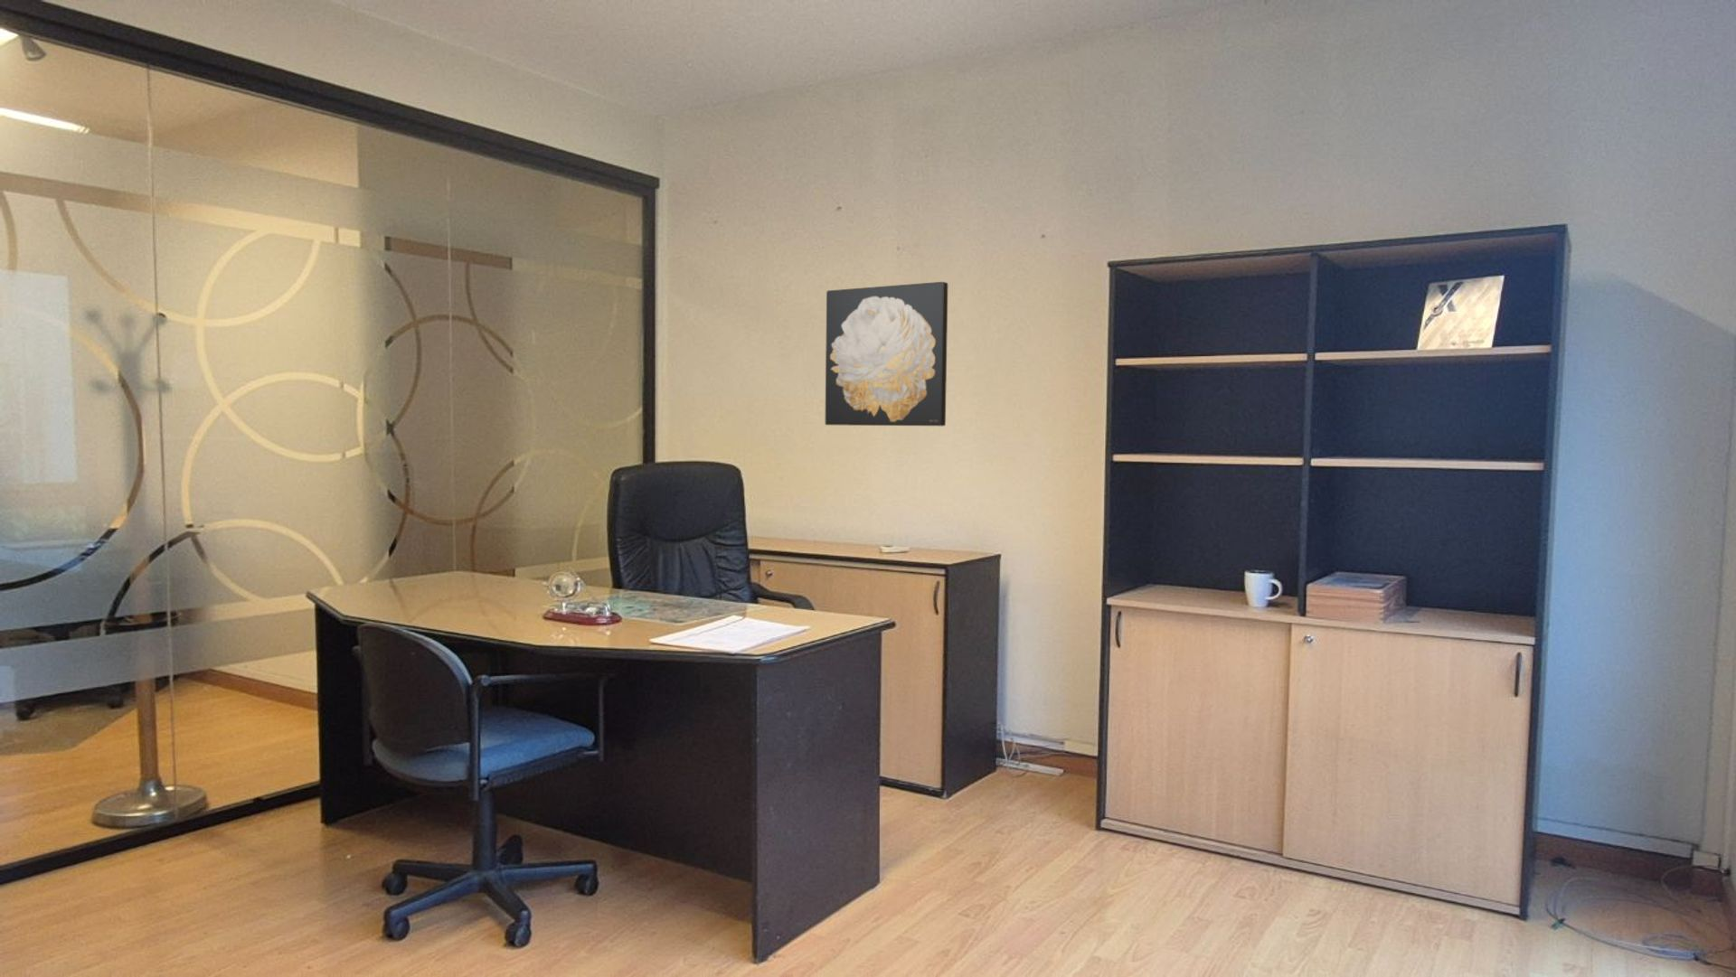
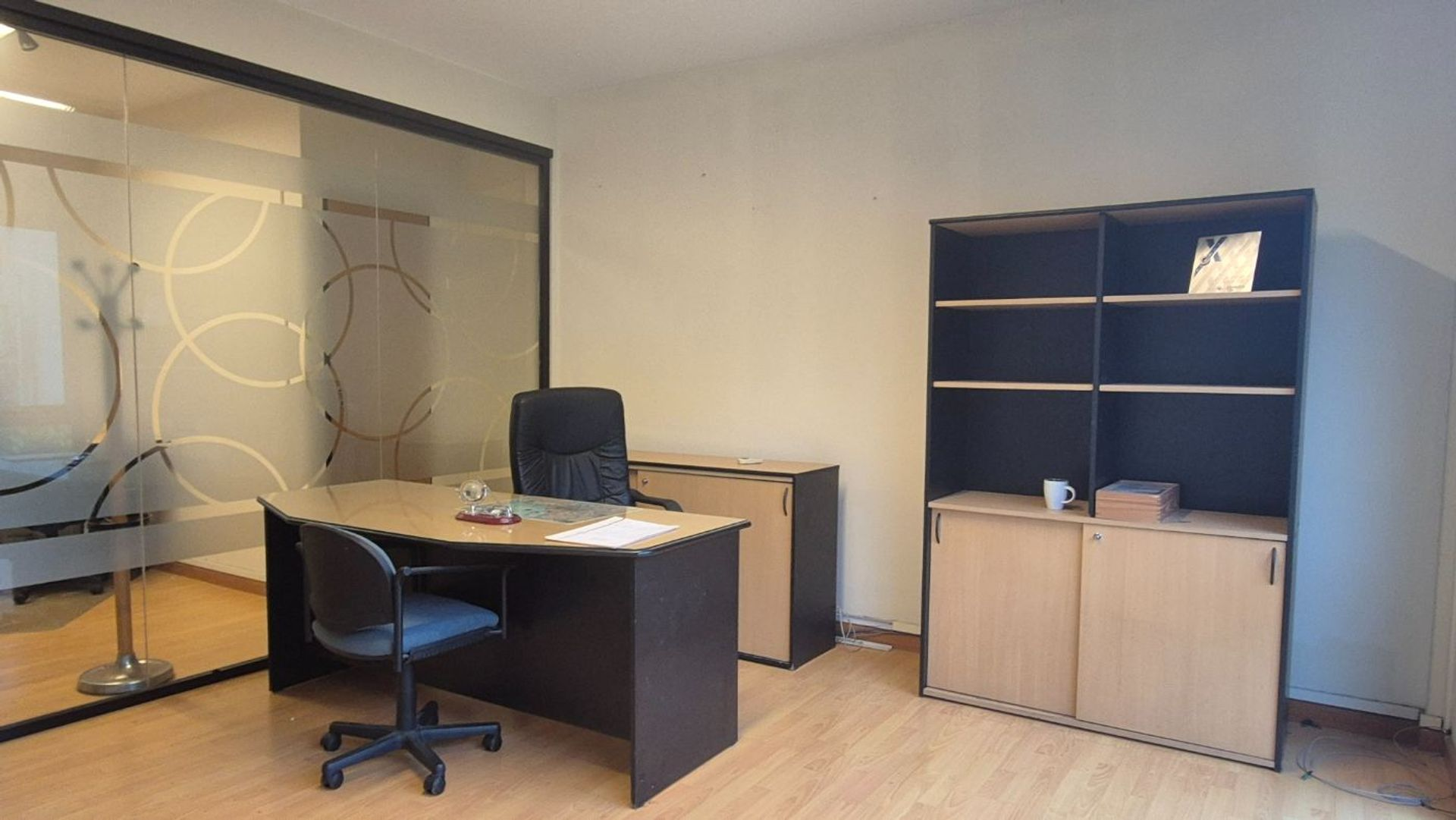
- wall art (885, 356)
